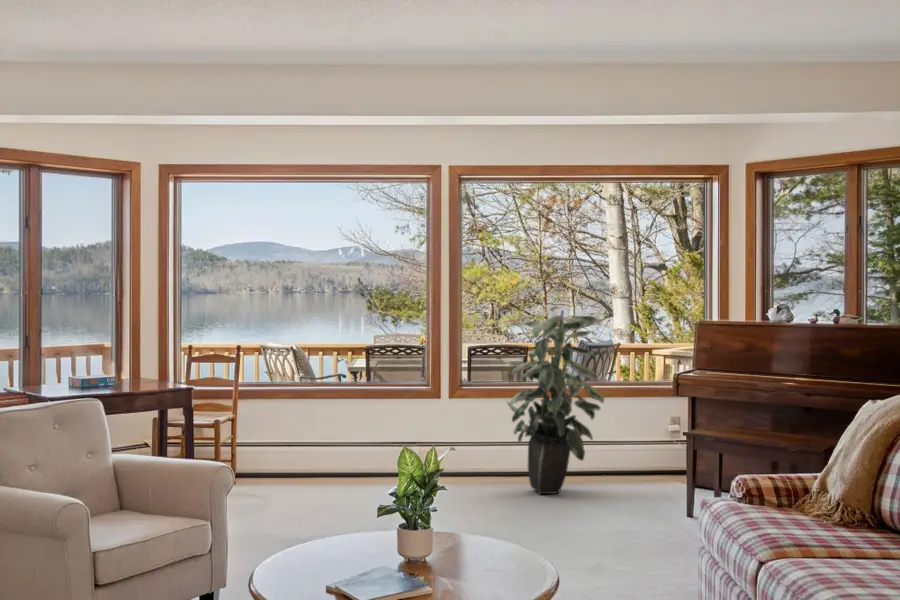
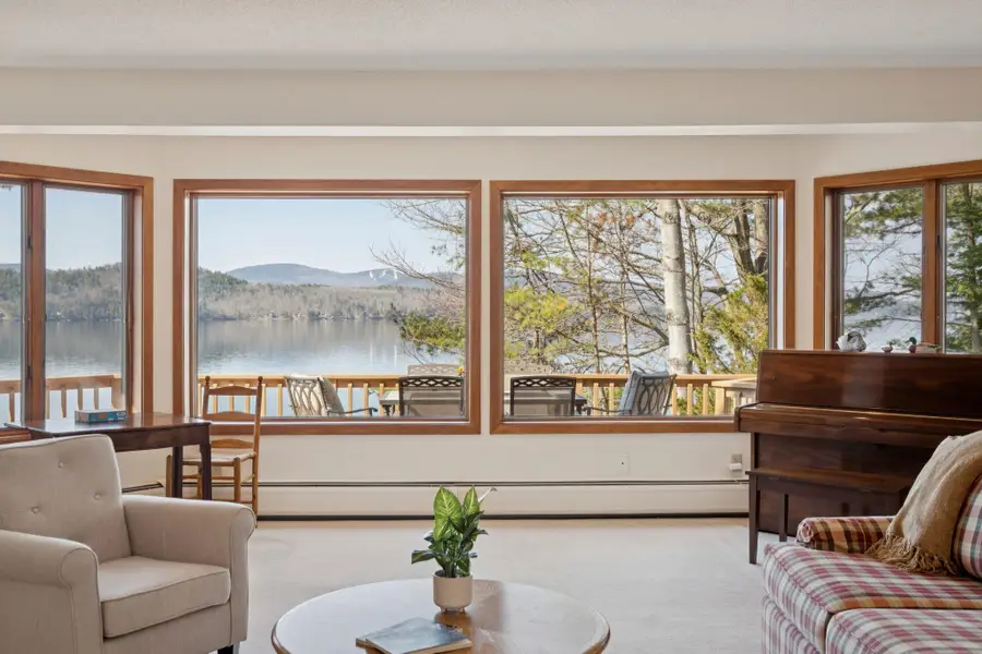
- indoor plant (555, 399)
